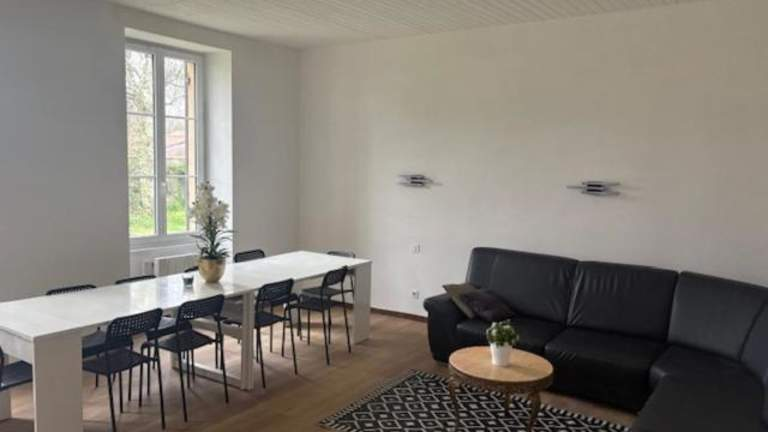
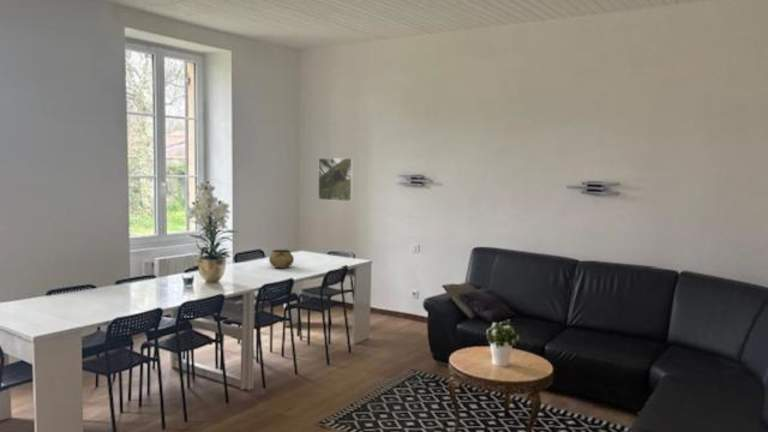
+ decorative bowl (281, 259)
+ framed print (335, 179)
